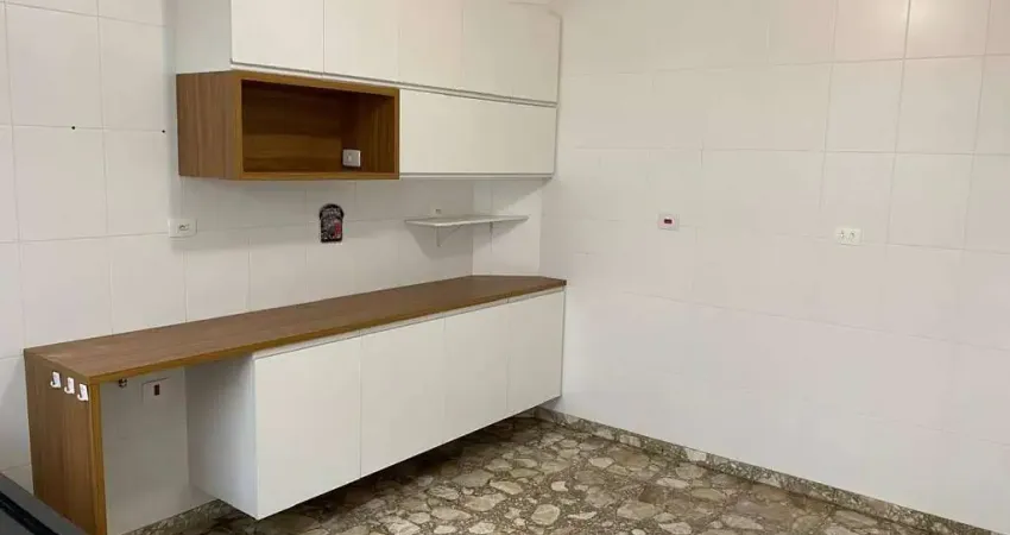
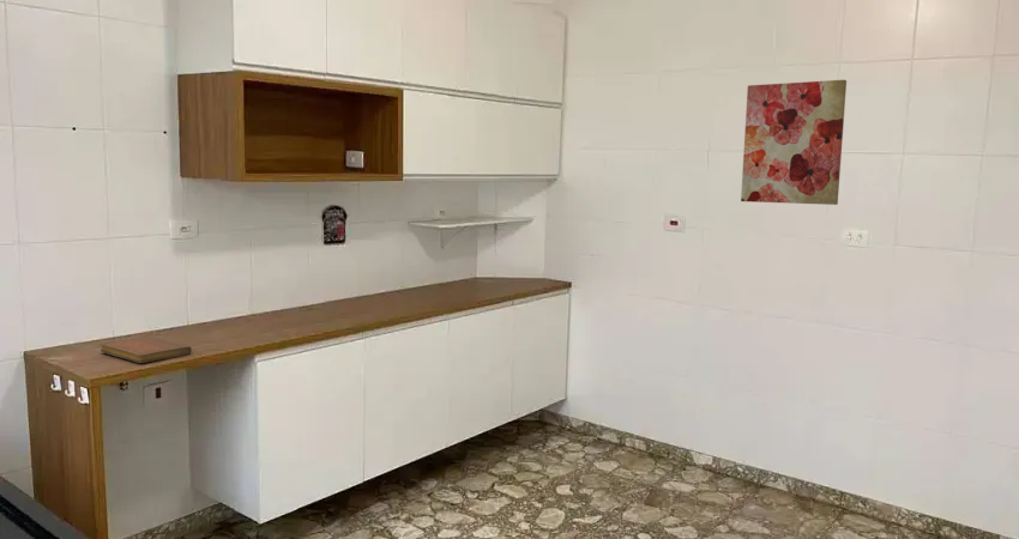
+ wall art (791, 143)
+ notebook (145, 349)
